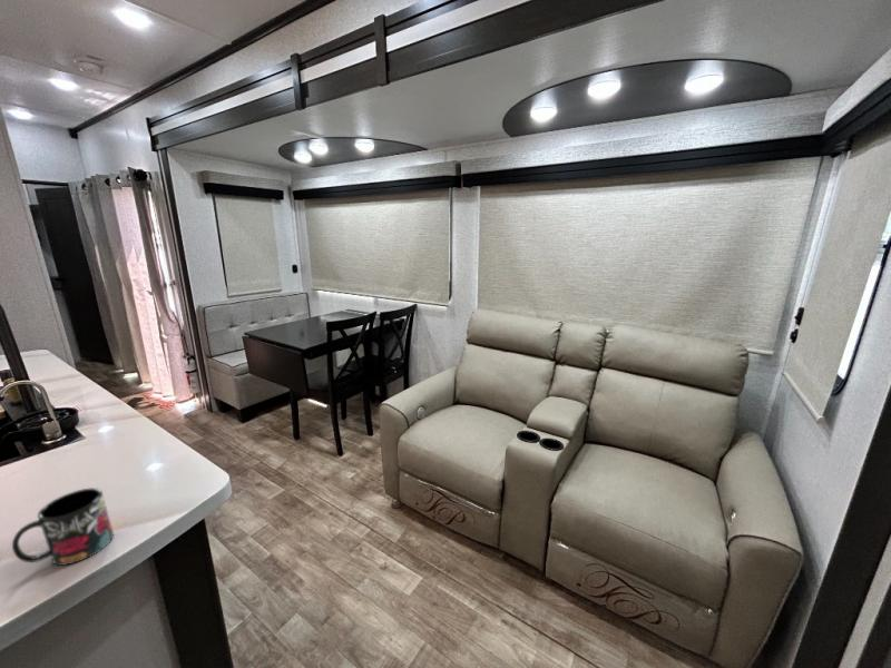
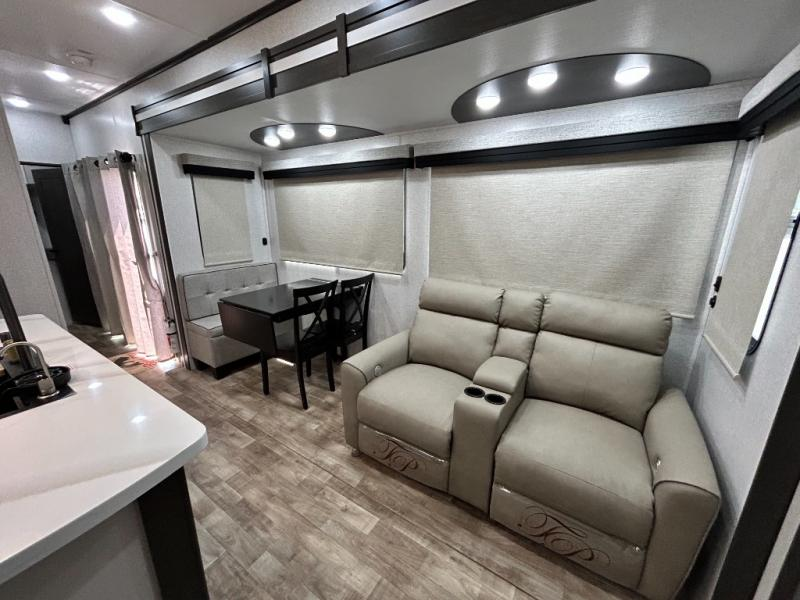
- mug (63, 530)
